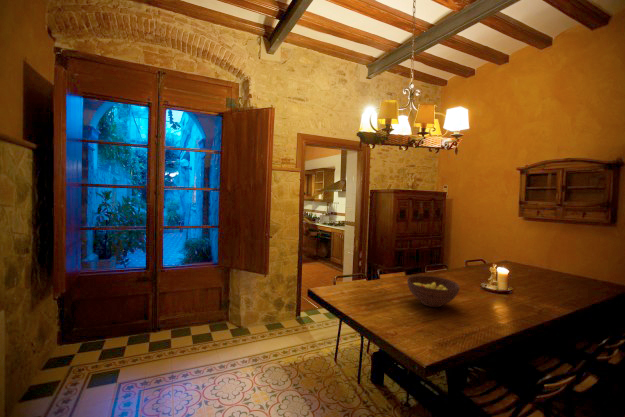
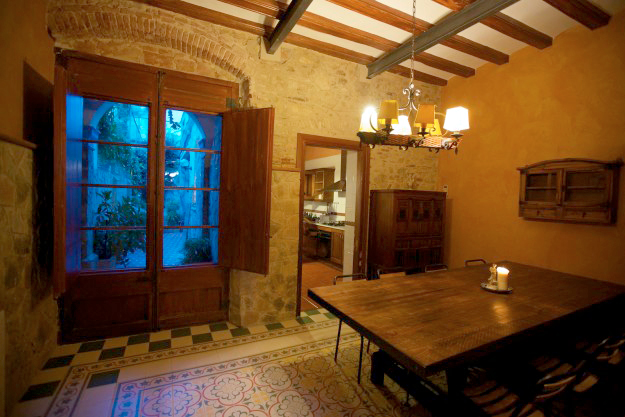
- fruit bowl (432, 293)
